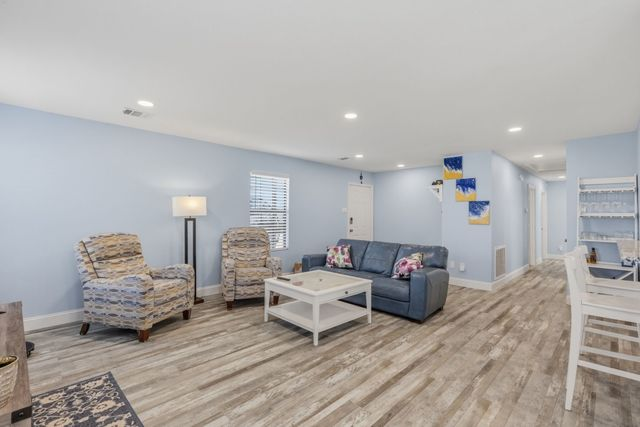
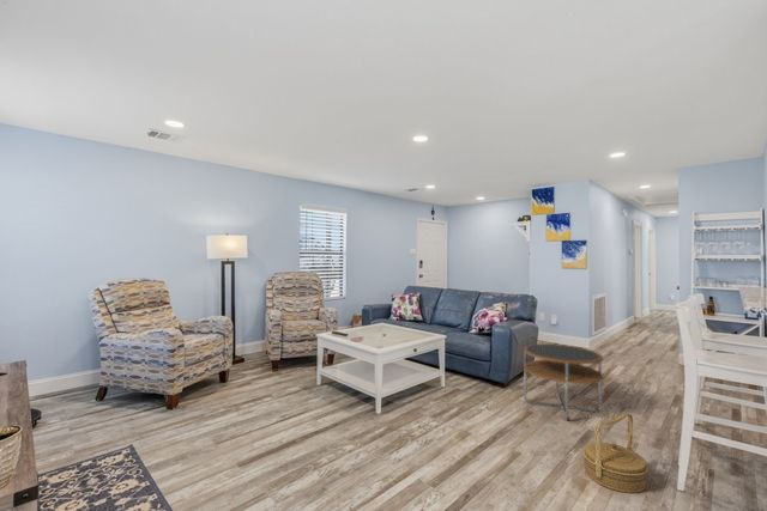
+ side table (561, 379)
+ basket (614, 446)
